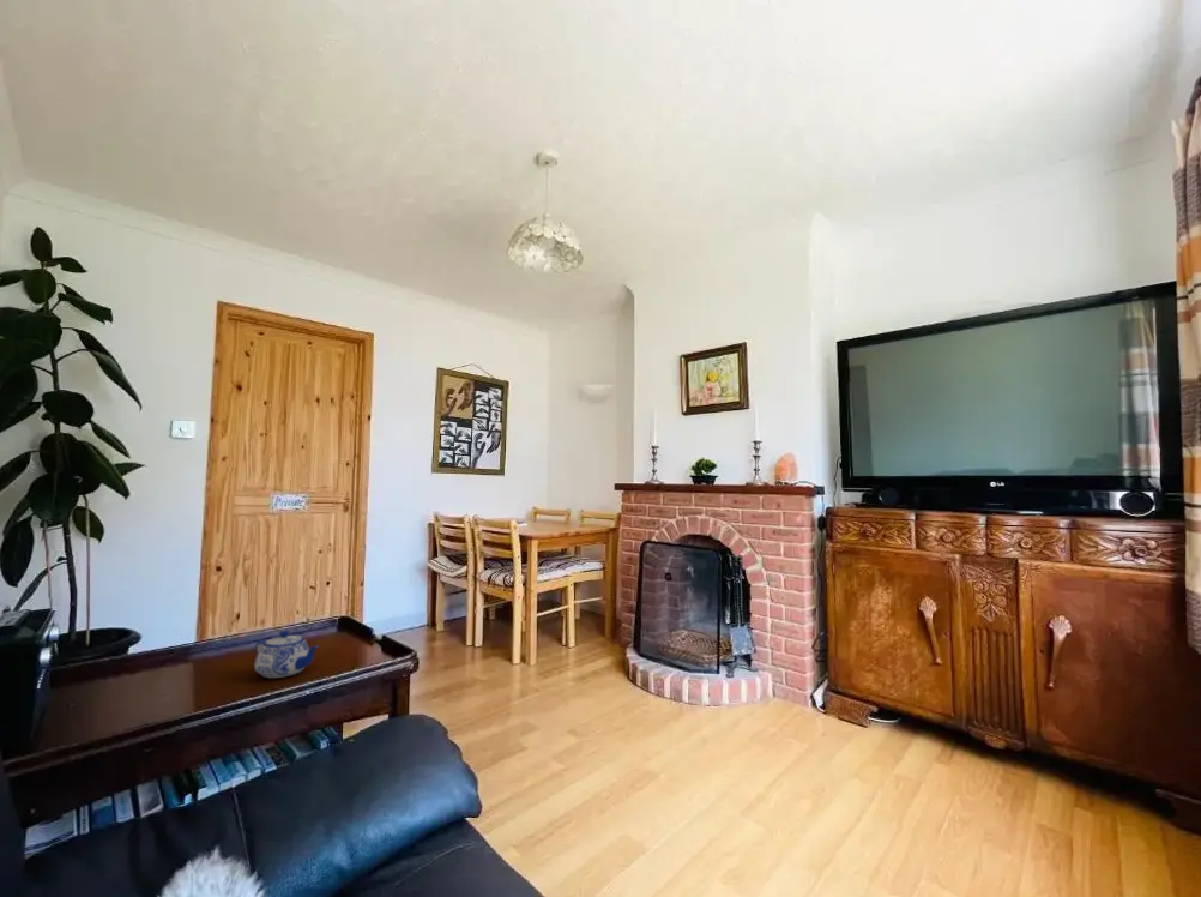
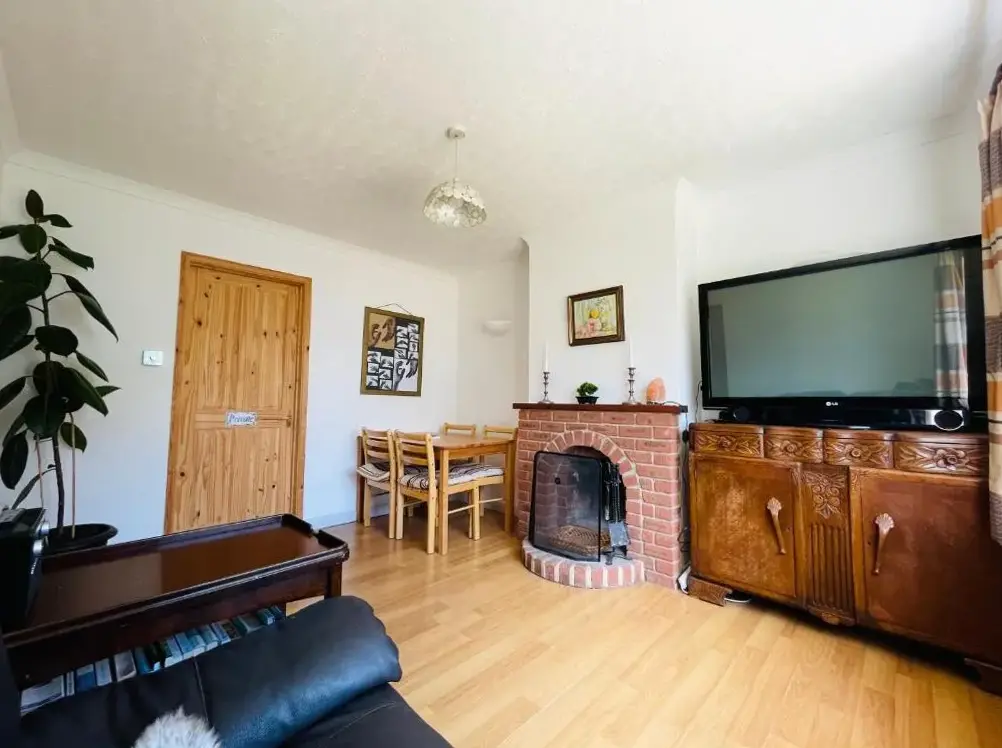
- teapot (286, 651)
